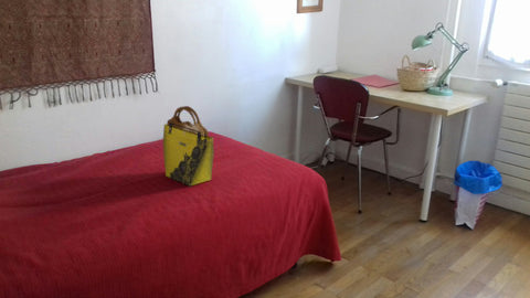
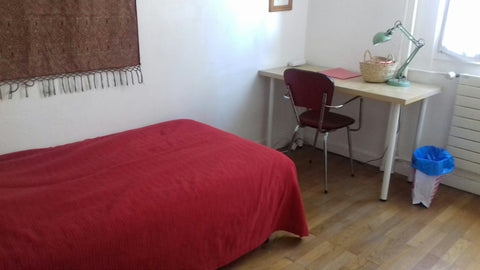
- tote bag (187, 142)
